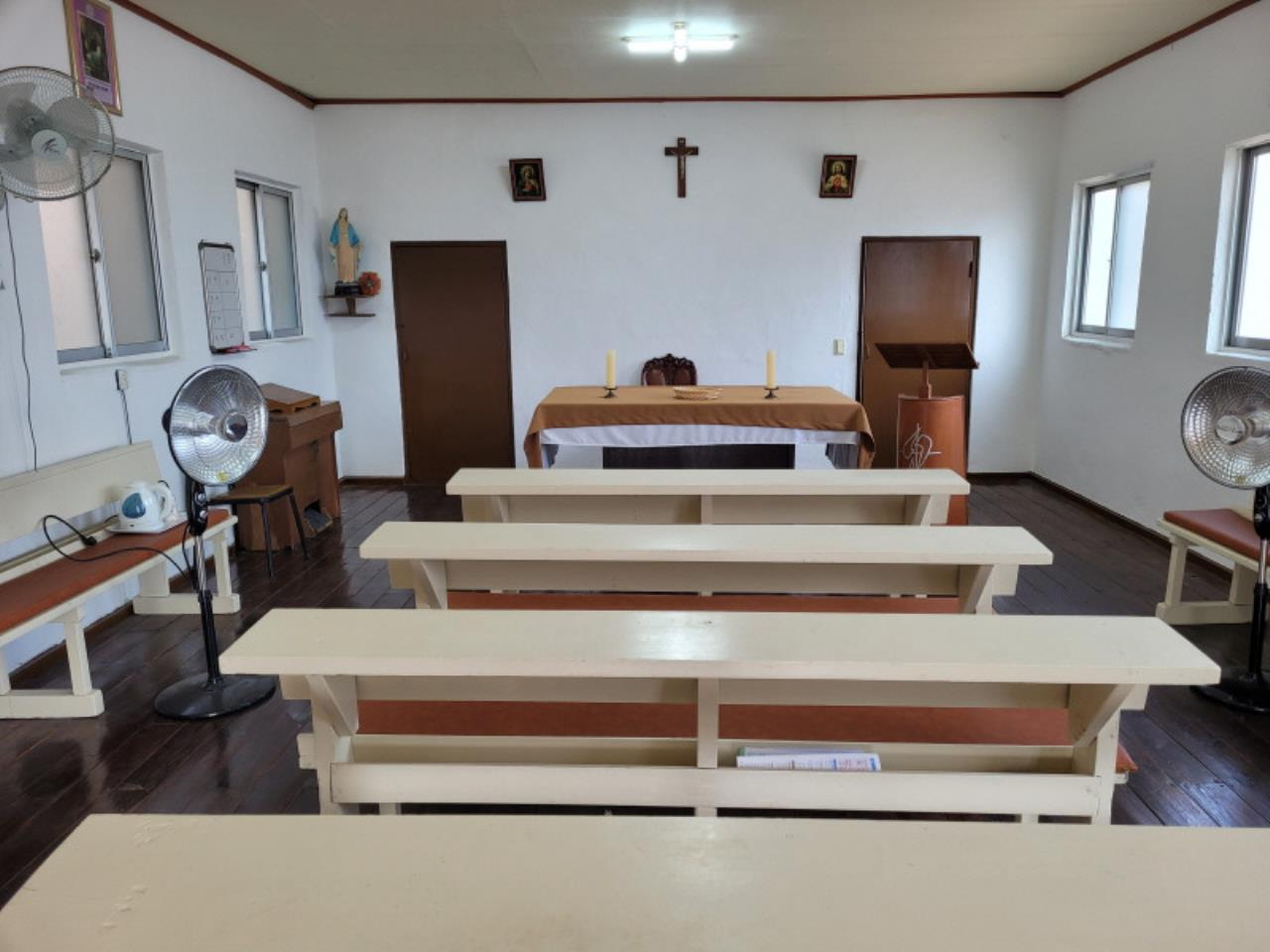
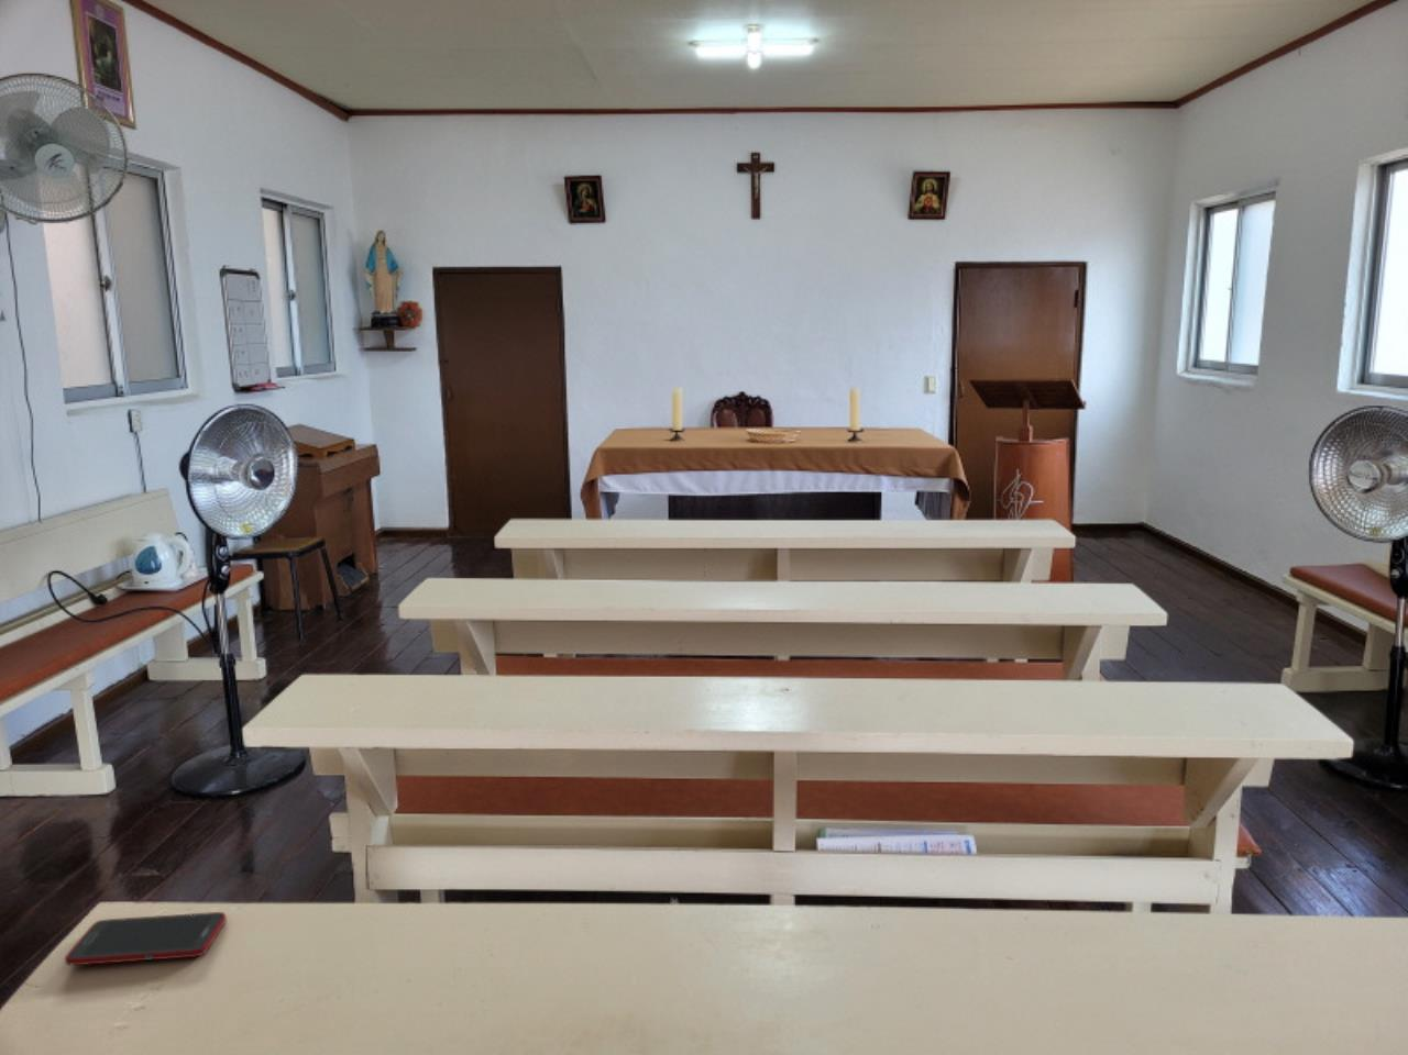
+ cell phone (147, 938)
